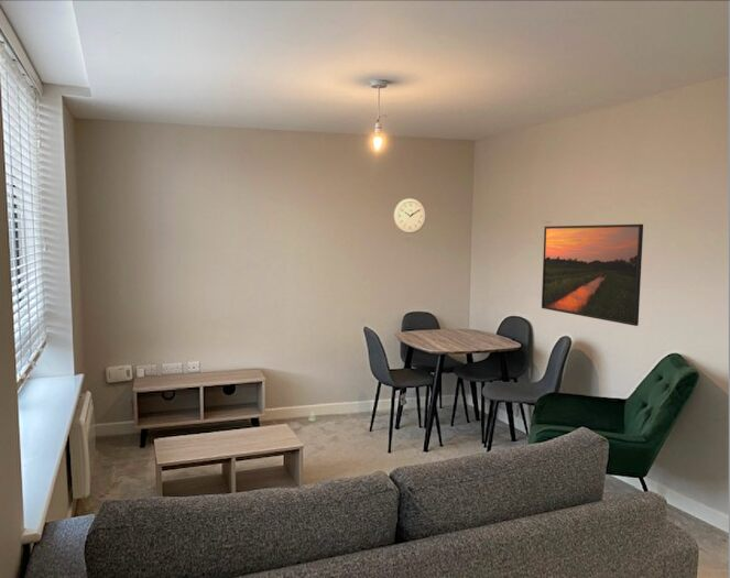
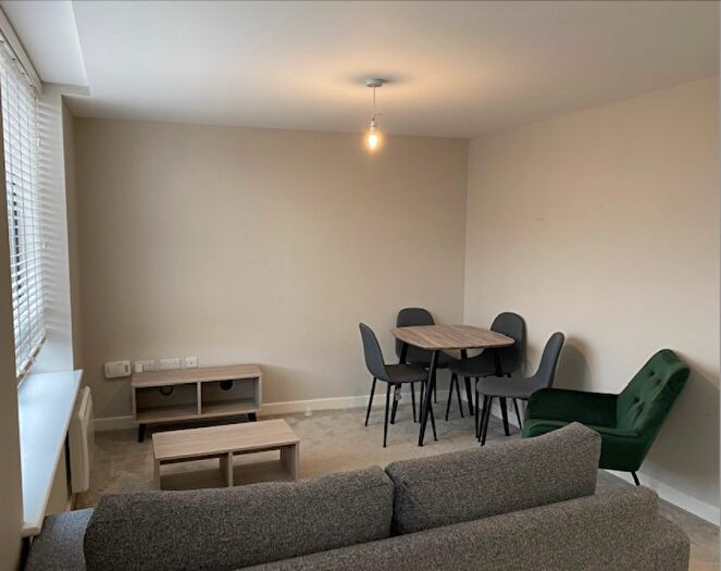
- wall clock (410, 216)
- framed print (586, 271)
